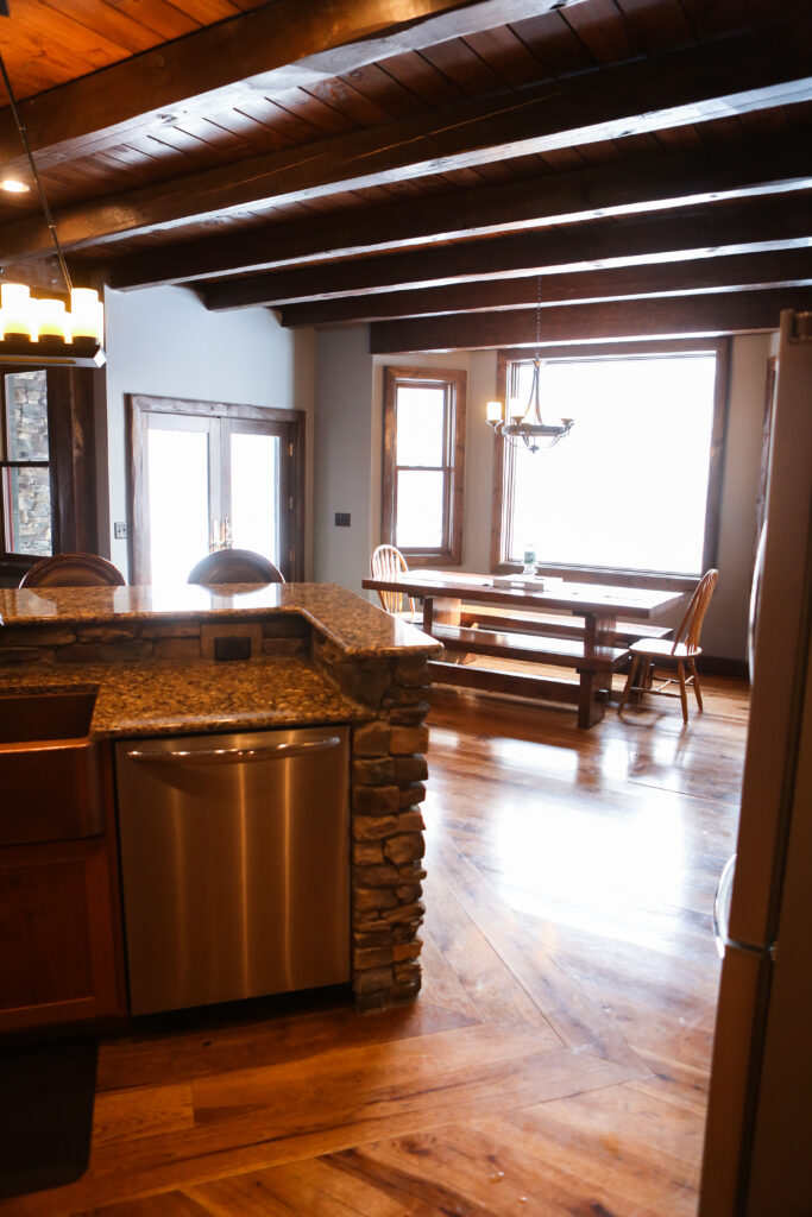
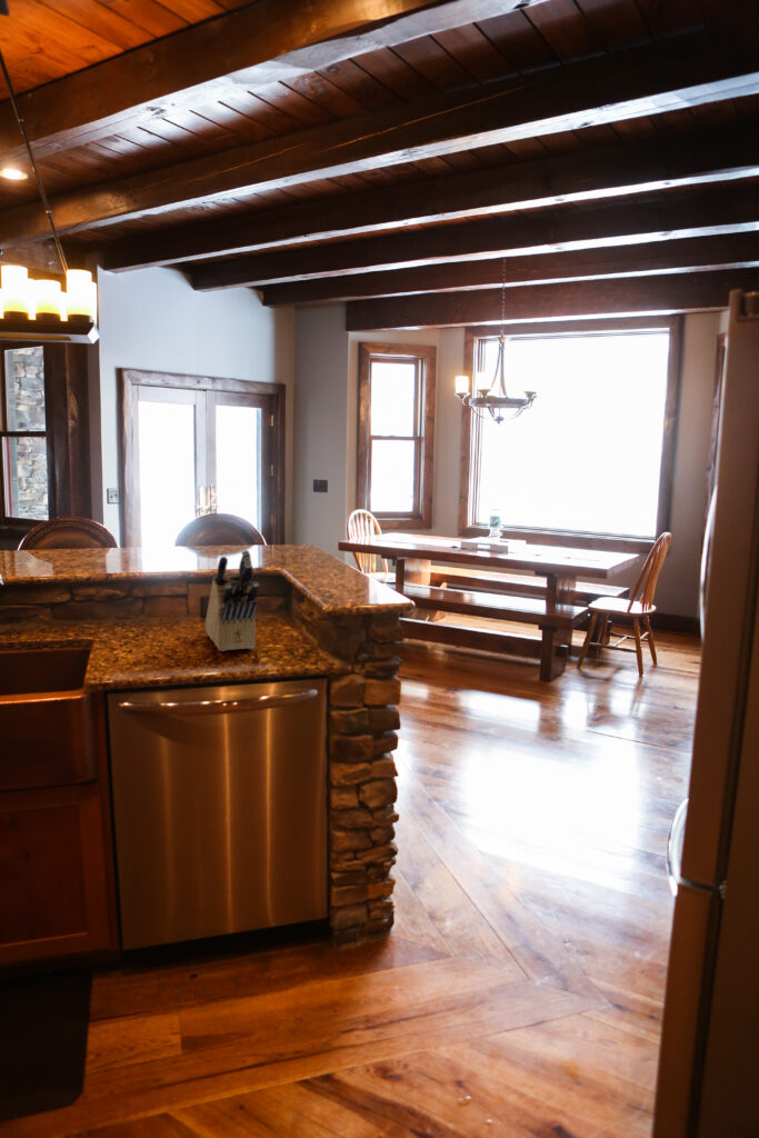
+ knife block (231, 595)
